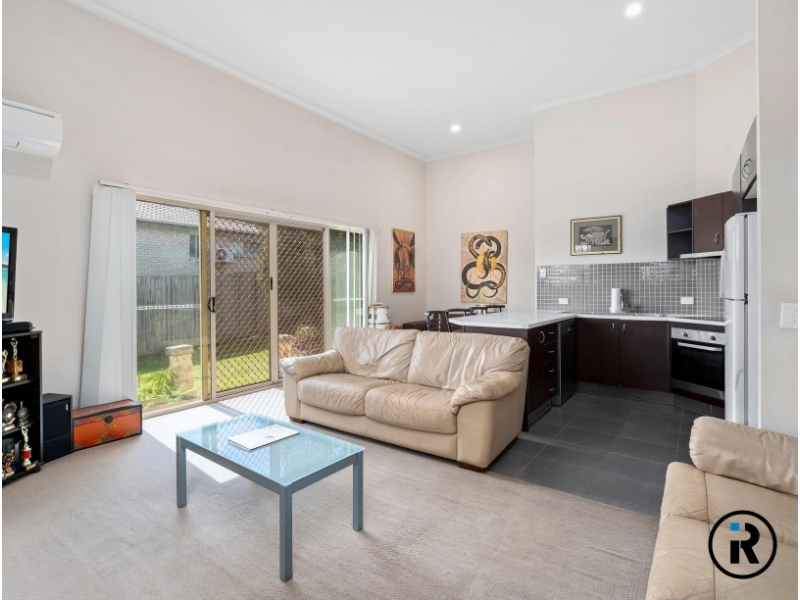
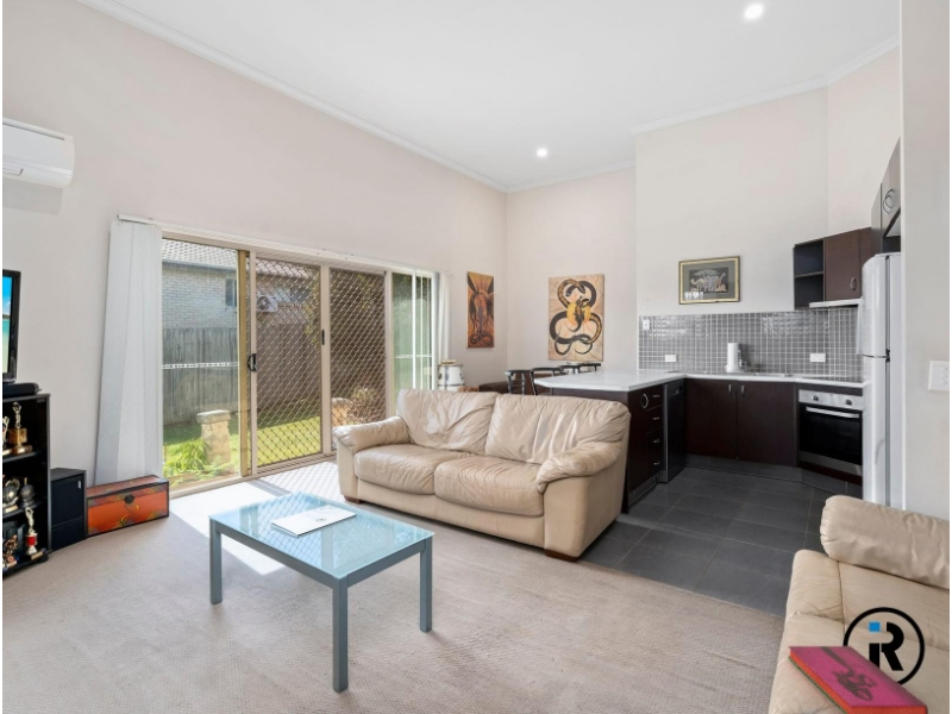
+ hardback book (851, 678)
